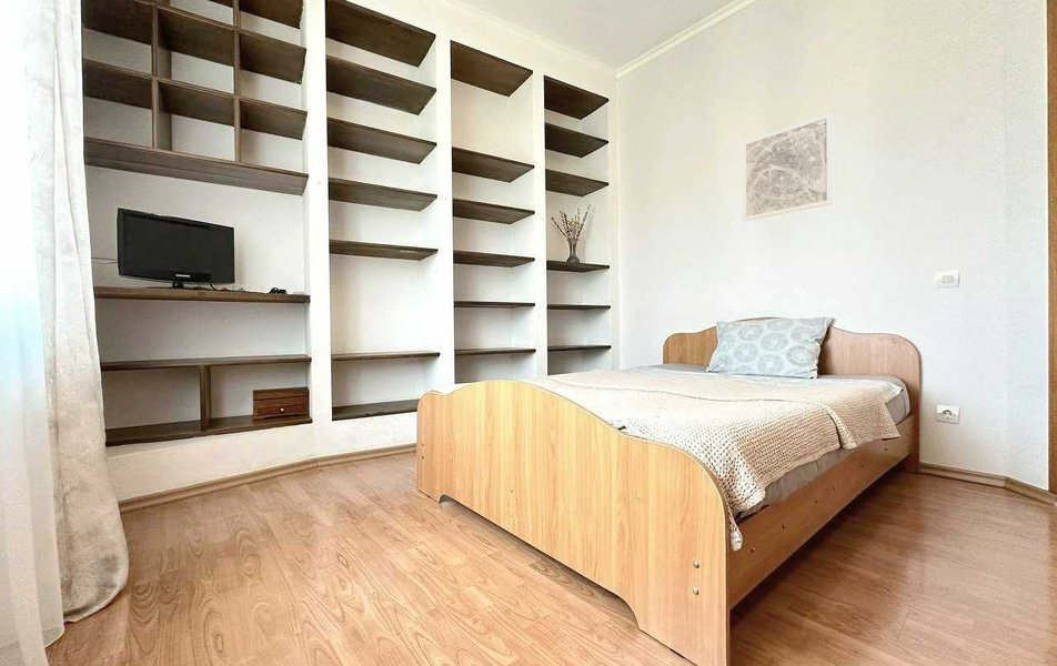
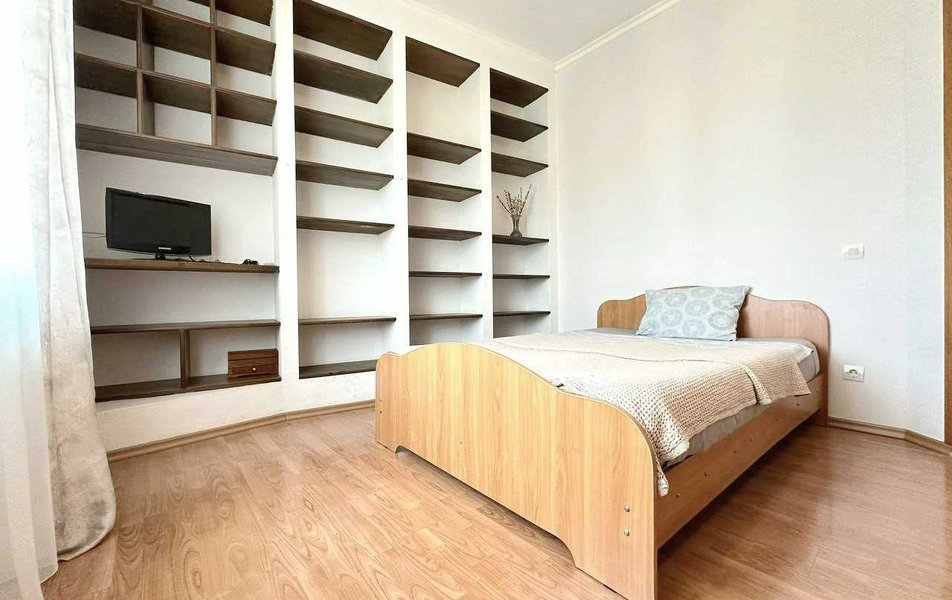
- wall art (784, 171)
